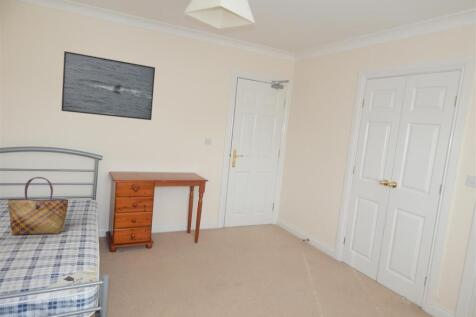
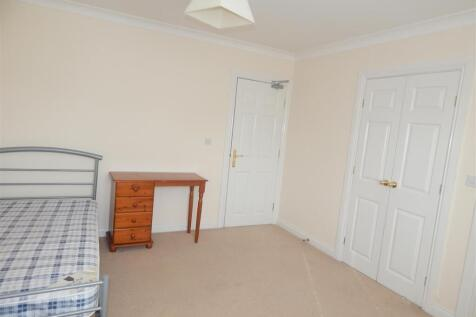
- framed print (110, 88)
- tote bag (38, 205)
